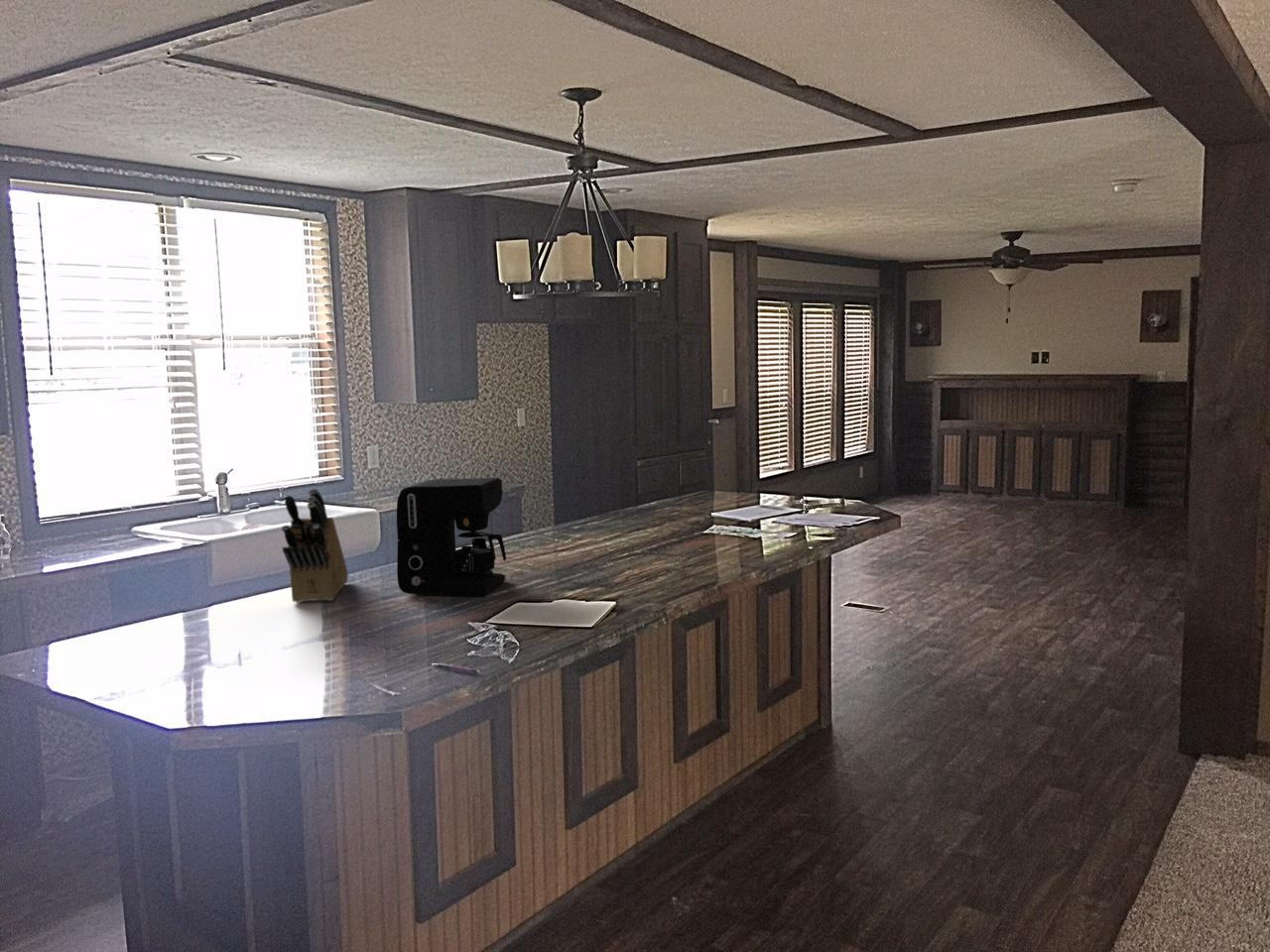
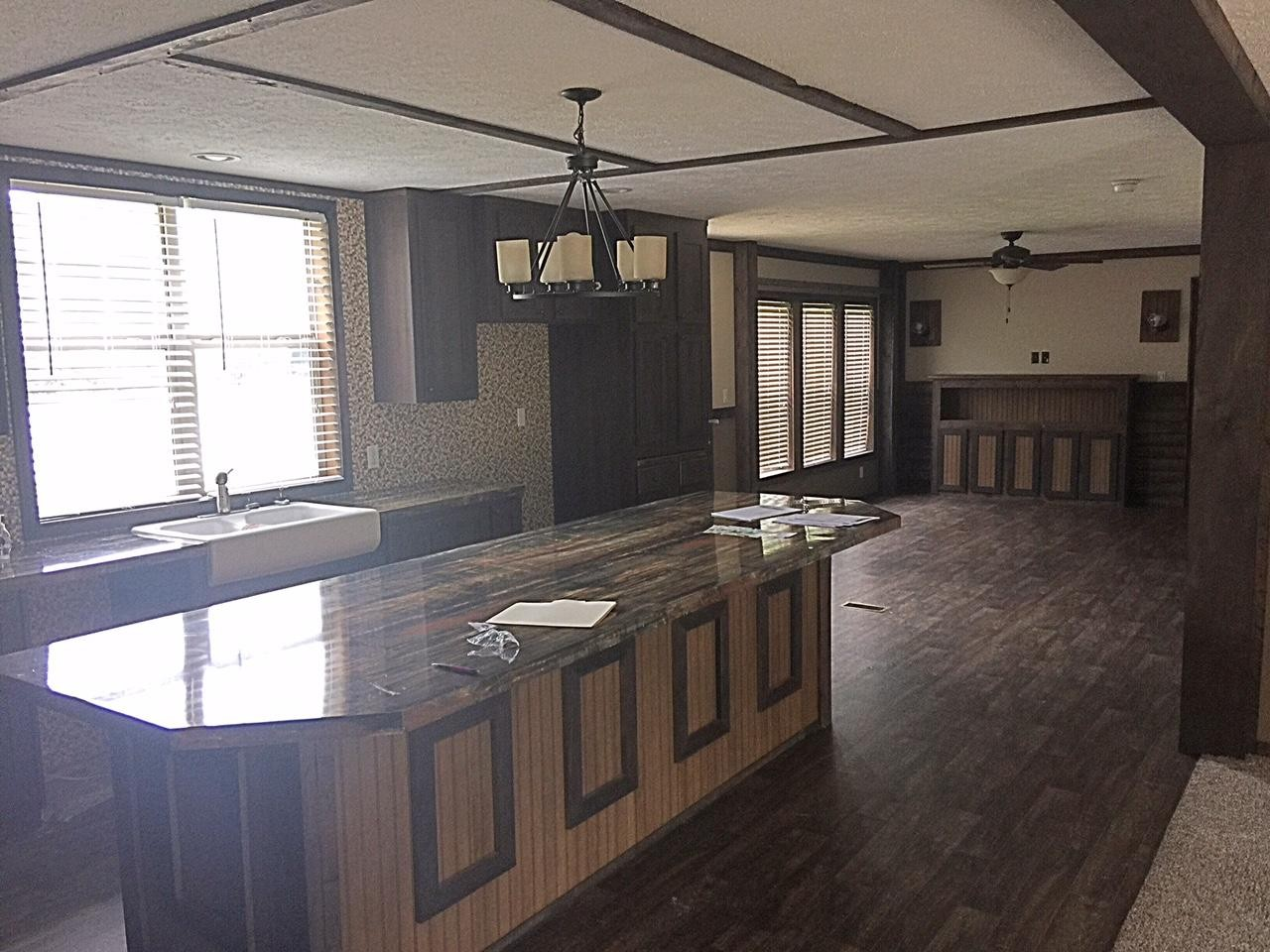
- coffee maker (454, 535)
- knife block (315, 540)
